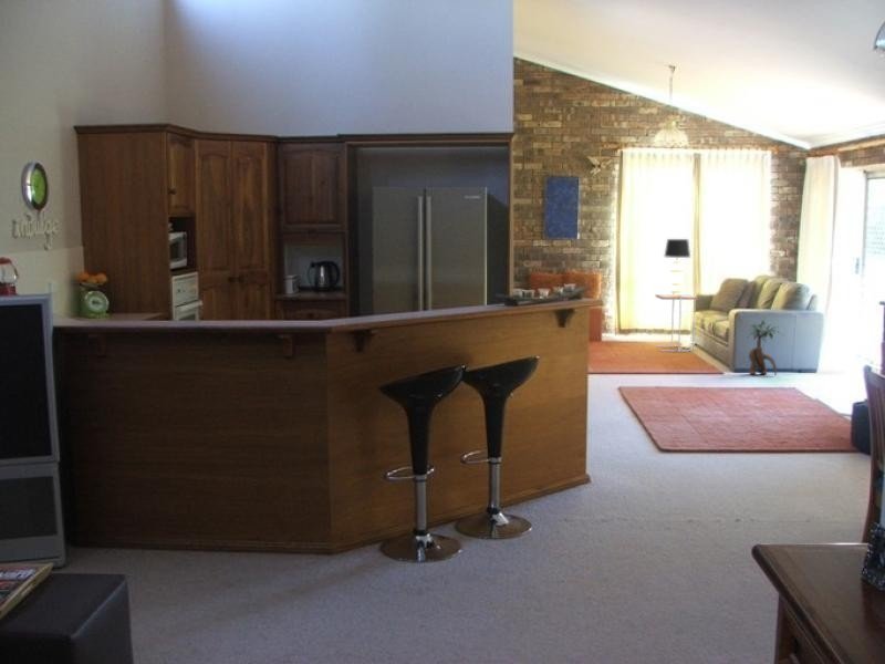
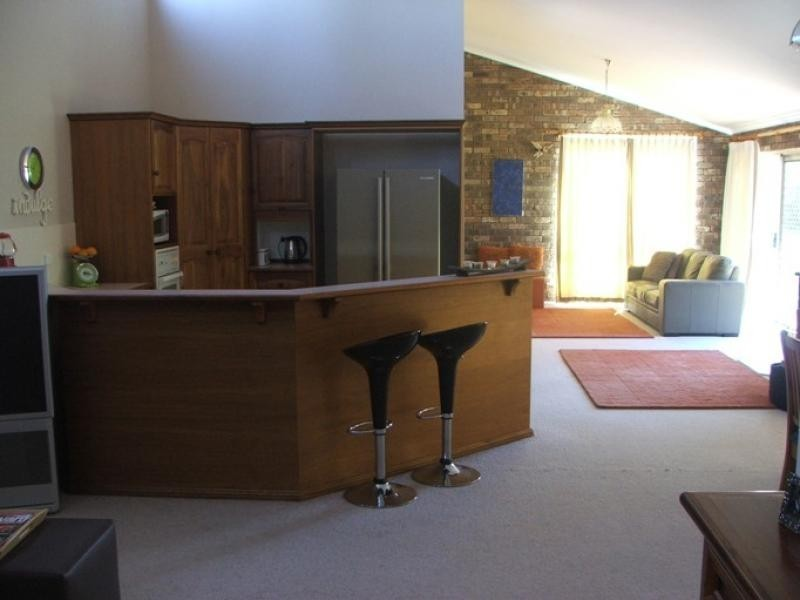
- table lamp (676, 270)
- side table (673, 321)
- decorative plant (761, 347)
